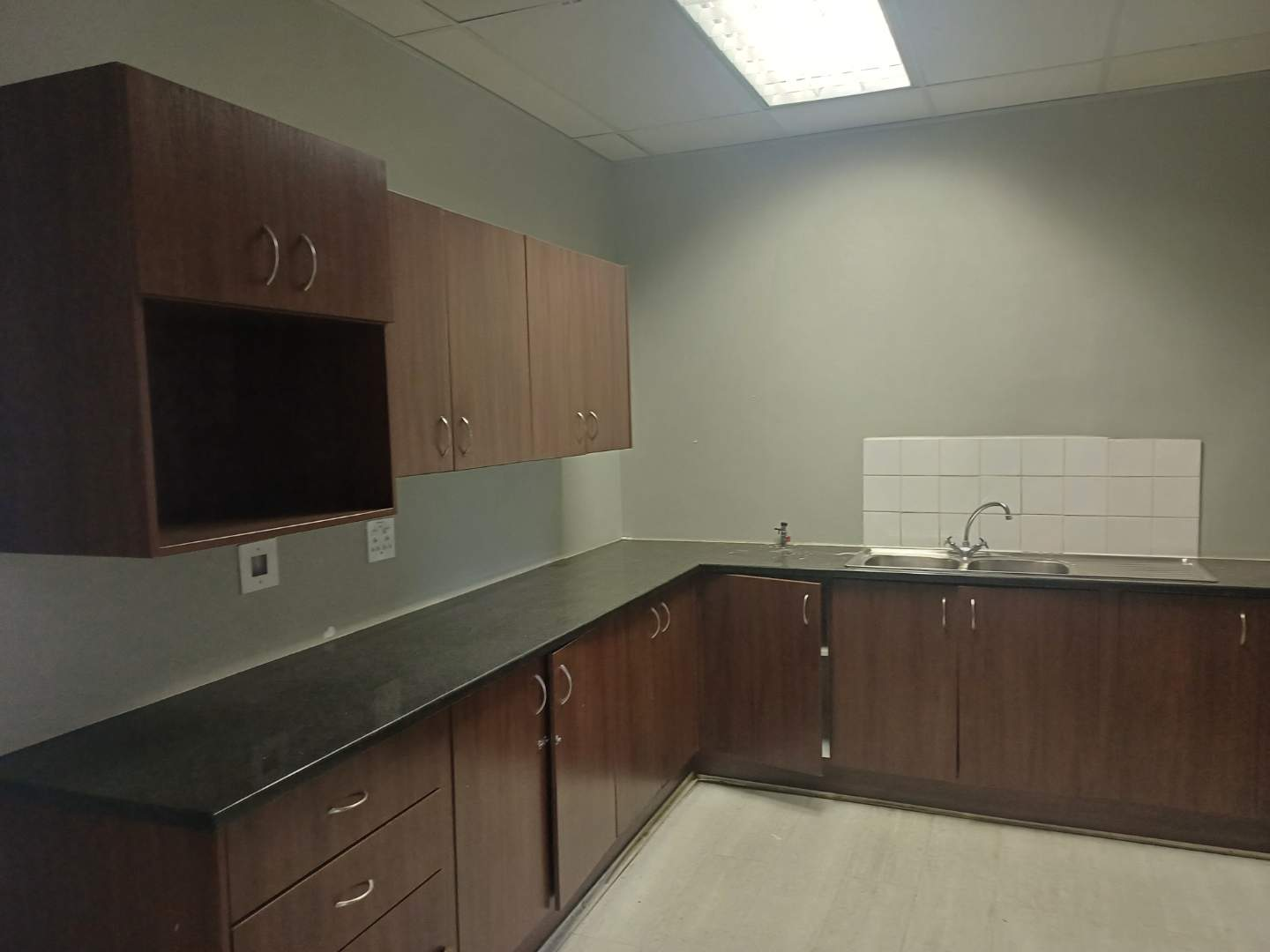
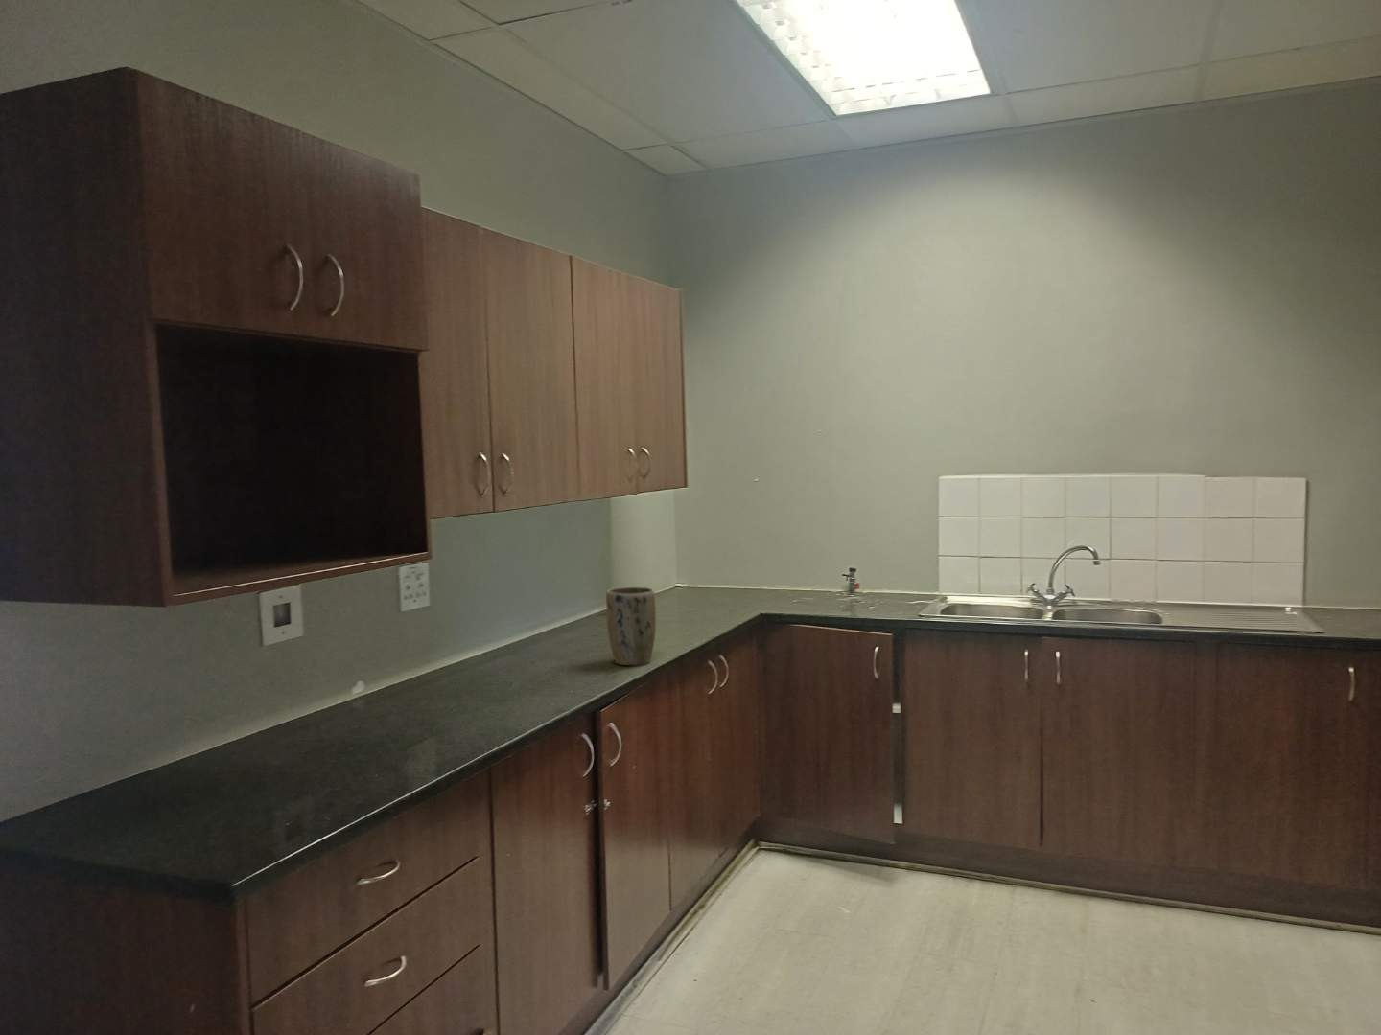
+ plant pot (631, 626)
